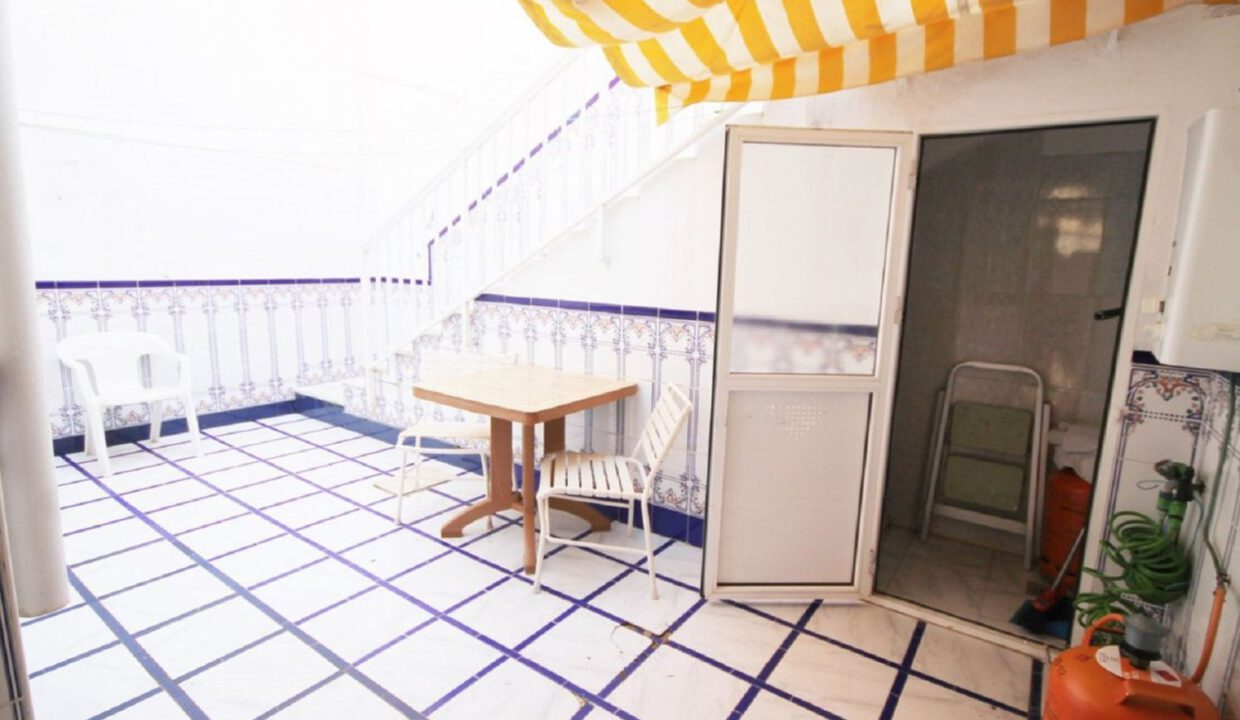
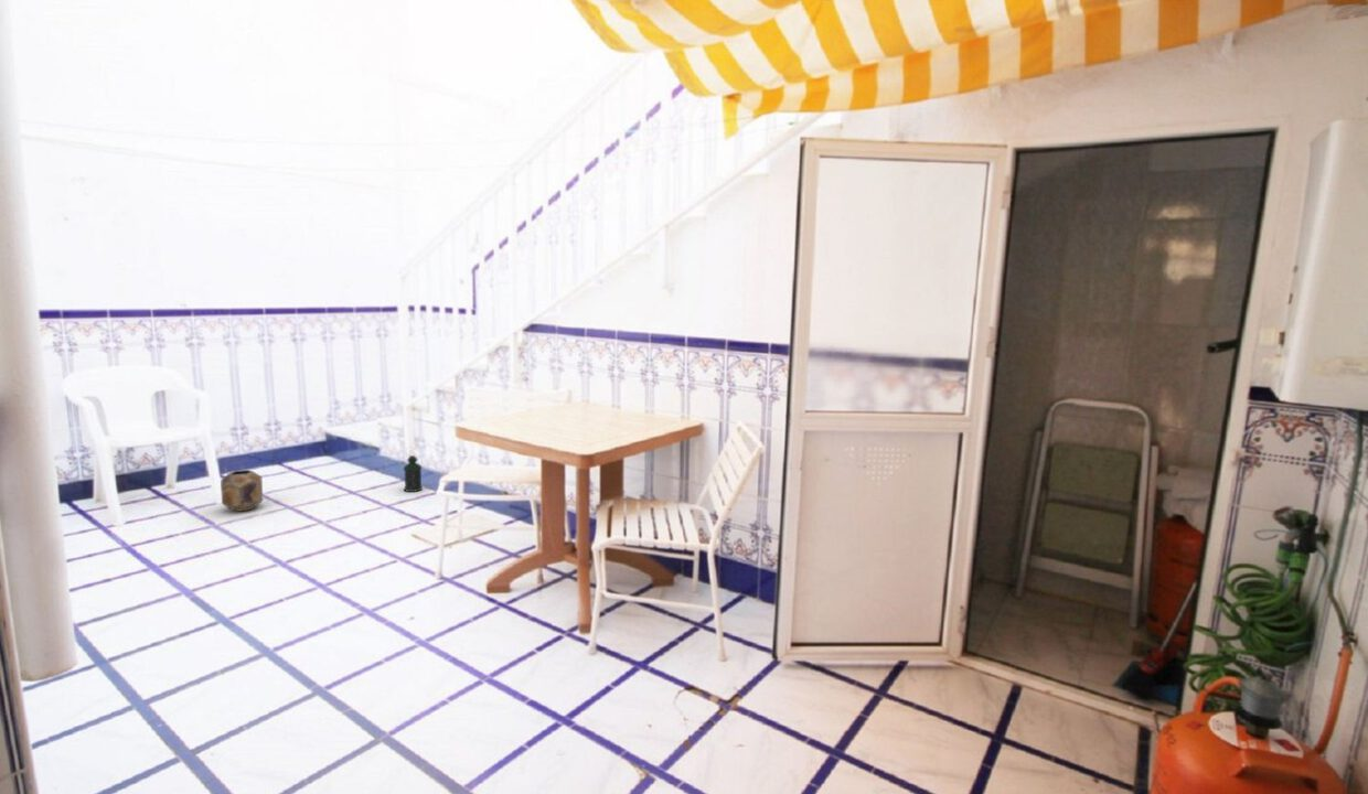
+ lantern (413, 469)
+ planter (242, 490)
